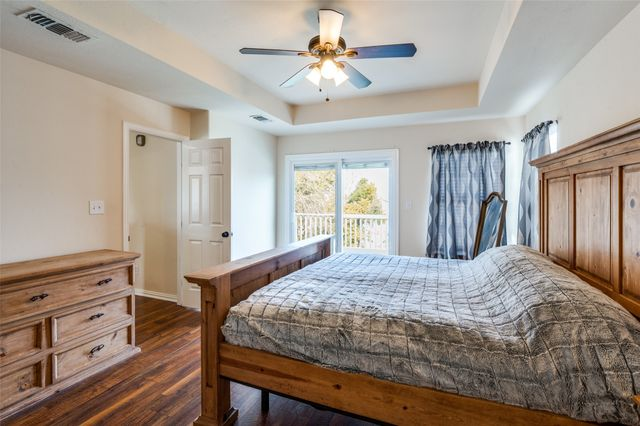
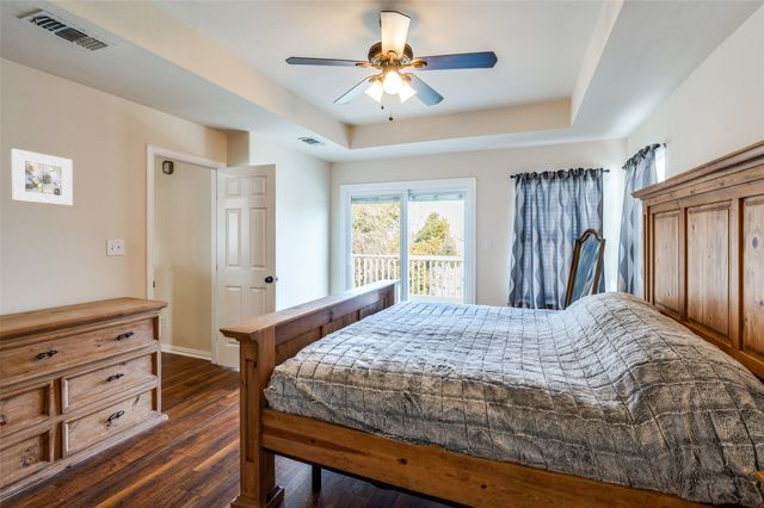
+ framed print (43, 178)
